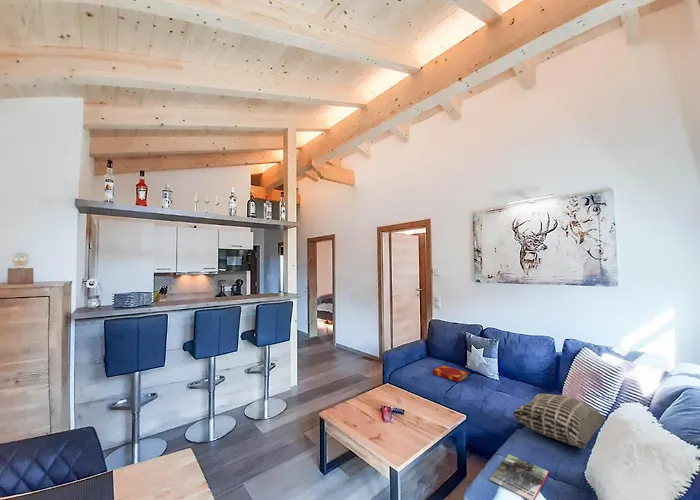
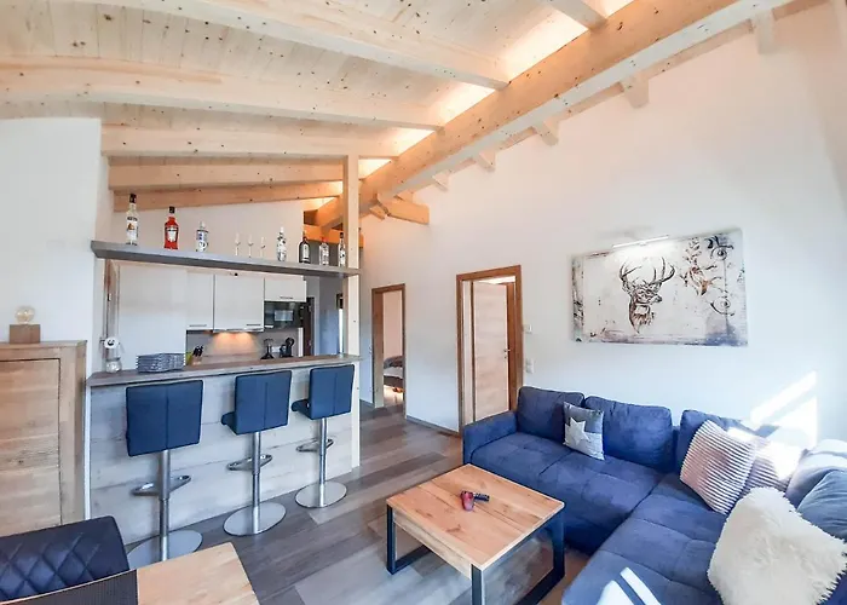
- cushion (557, 415)
- magazine (519, 475)
- hardback book (450, 373)
